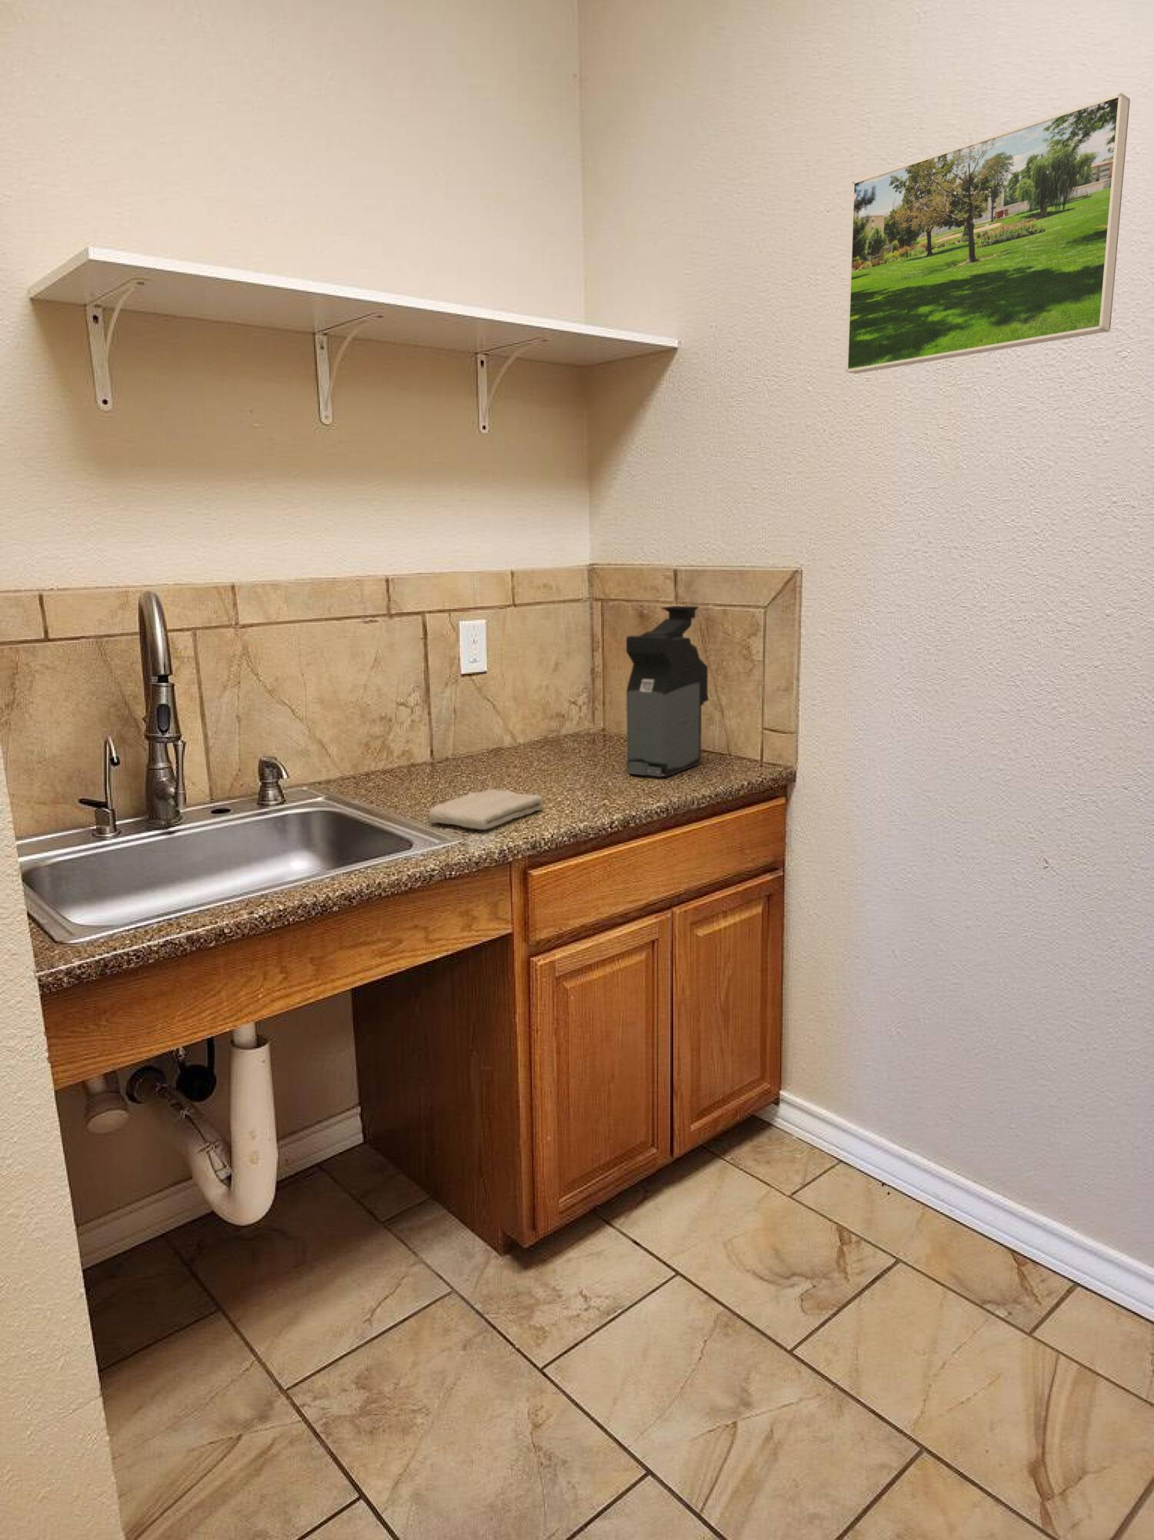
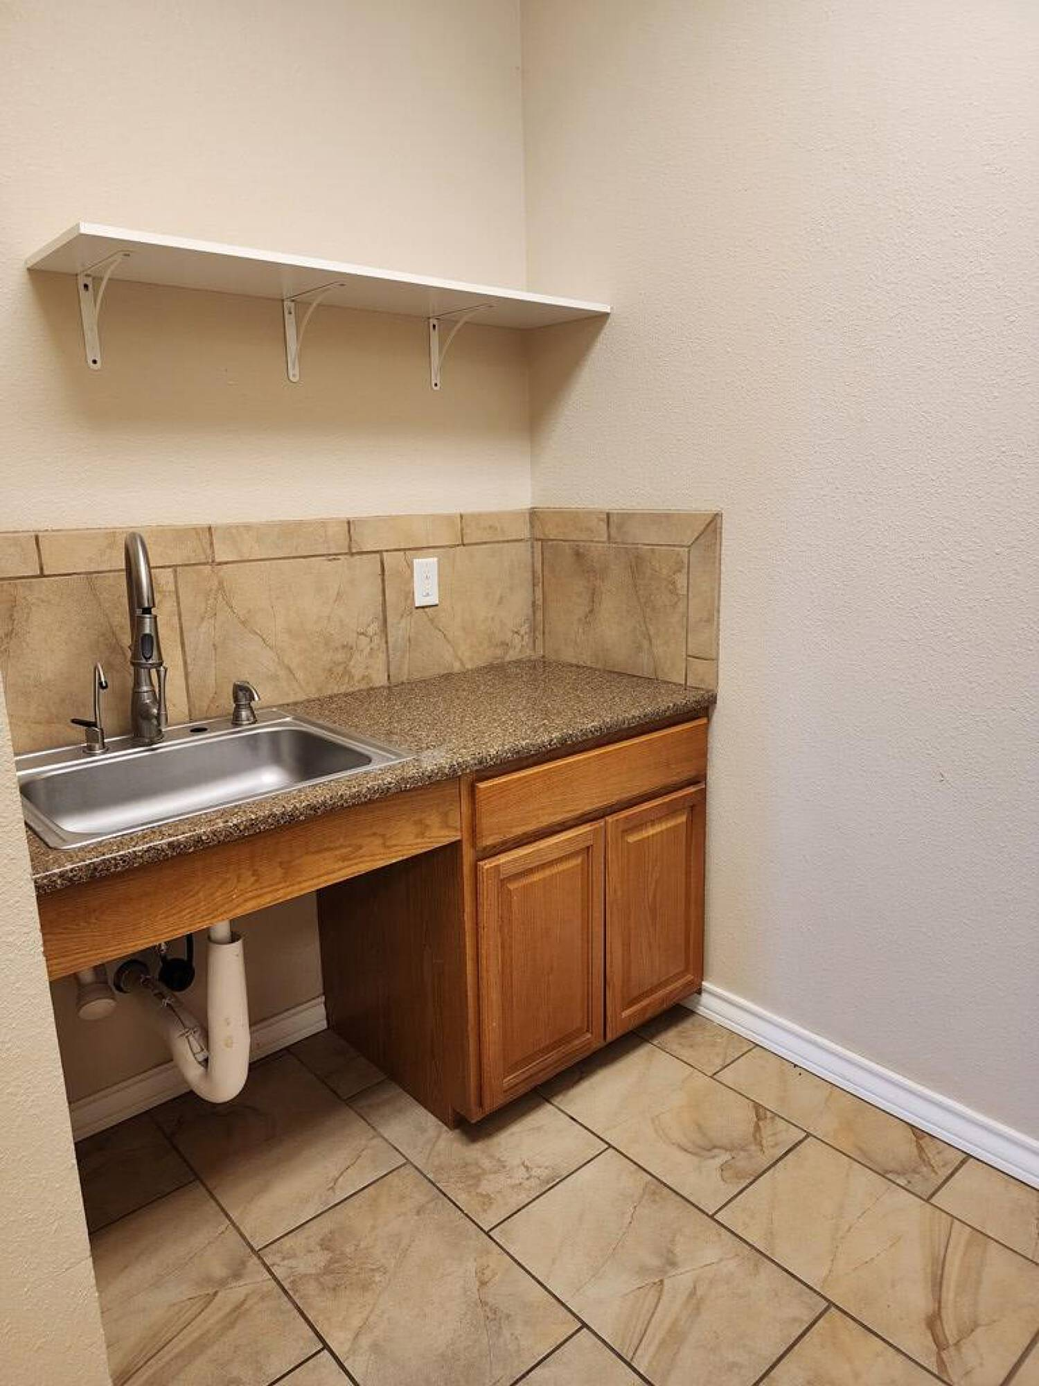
- coffee maker (667, 689)
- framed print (972, 250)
- washcloth (487, 806)
